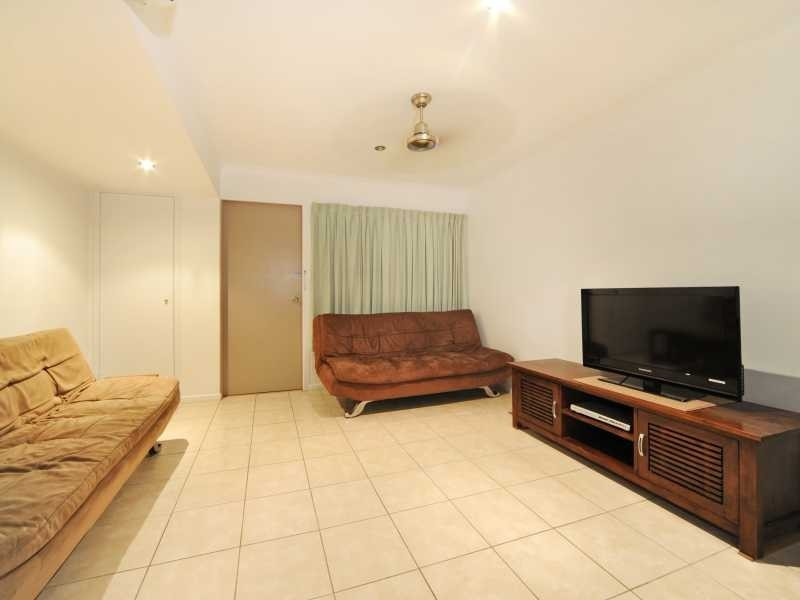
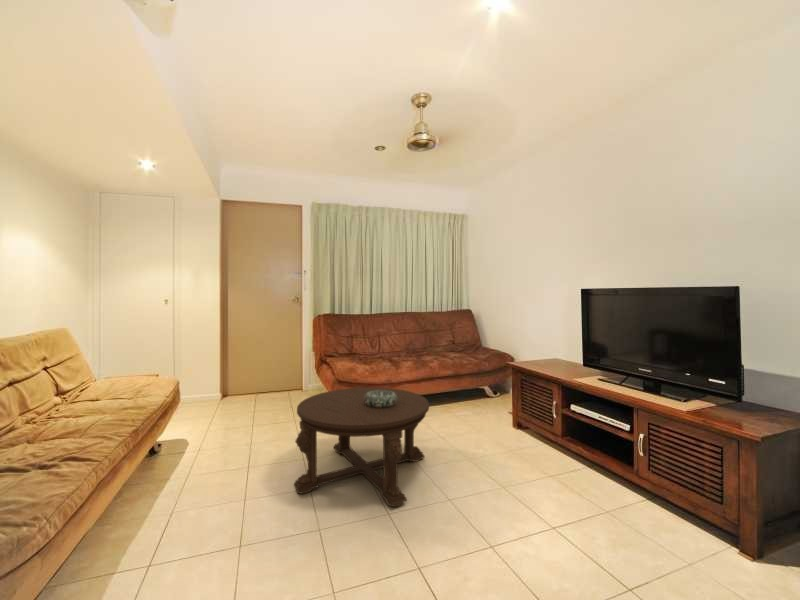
+ coffee table (363, 436)
+ decorative bowl (380, 398)
